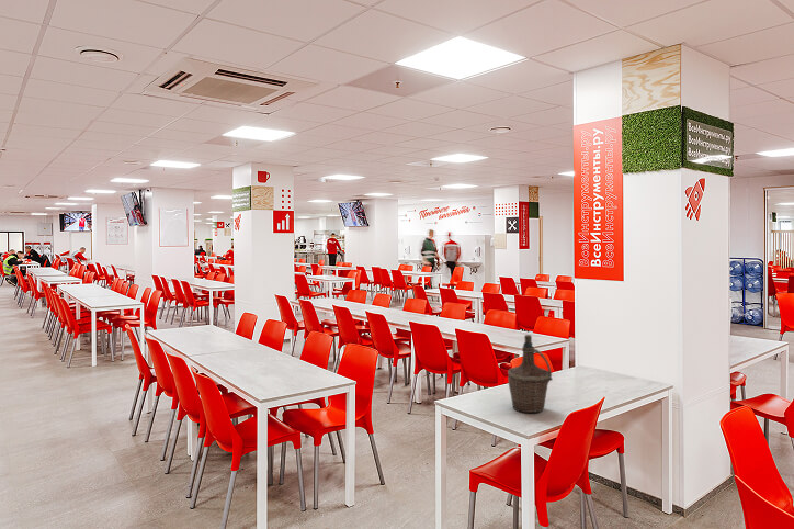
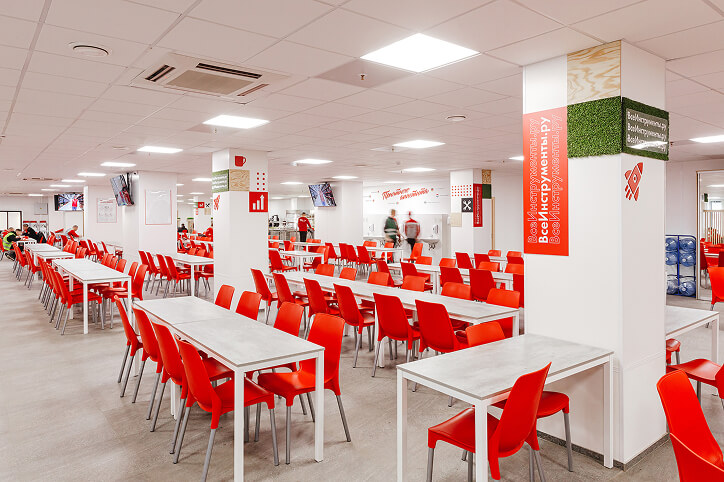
- bottle (529, 371)
